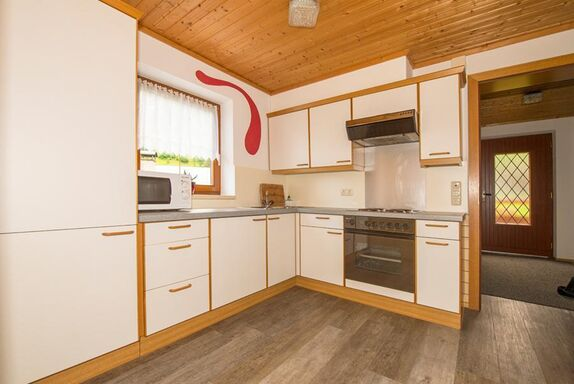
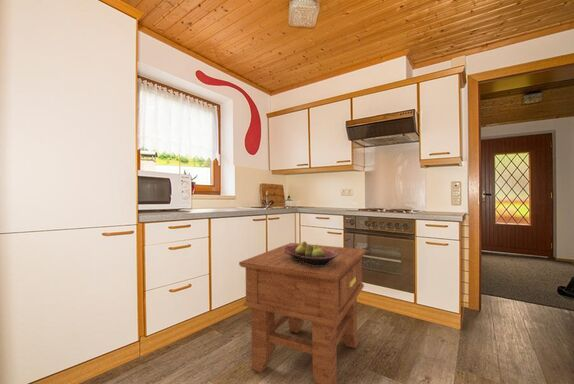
+ fruit bowl (309, 251)
+ side table (309, 305)
